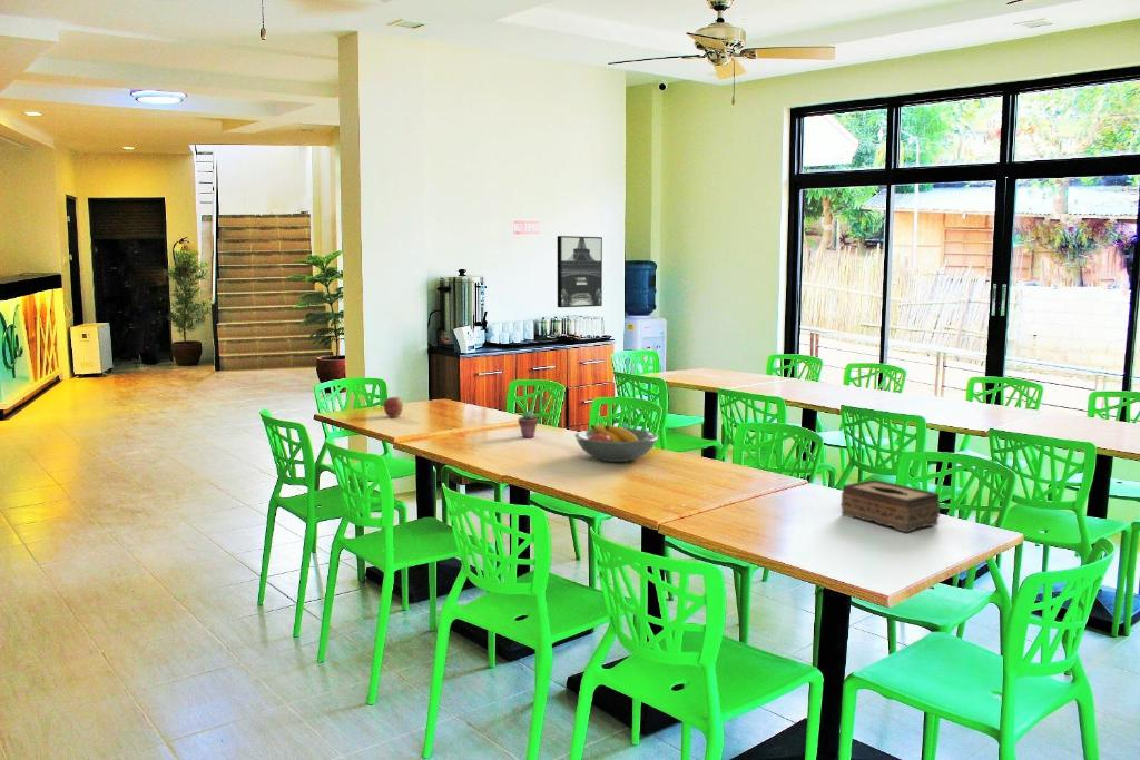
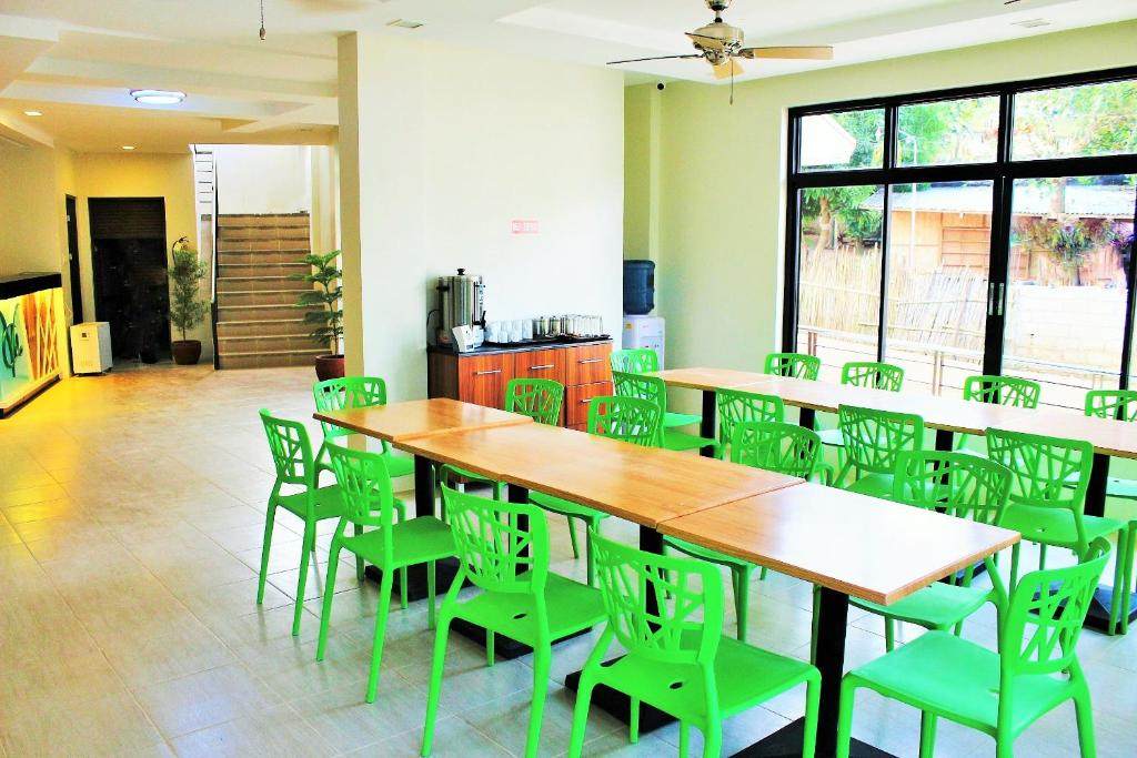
- tissue box (890, 504)
- apple (393, 406)
- fruit bowl (616, 443)
- wall art (580, 272)
- potted succulent (528, 423)
